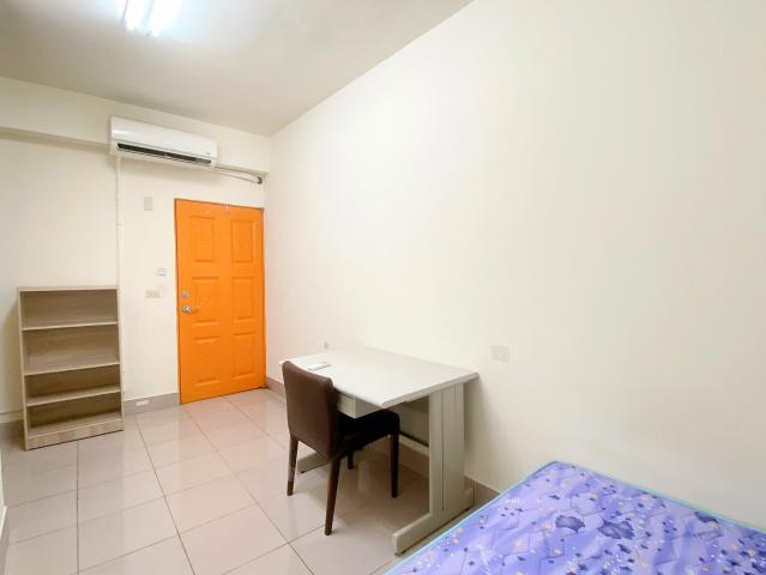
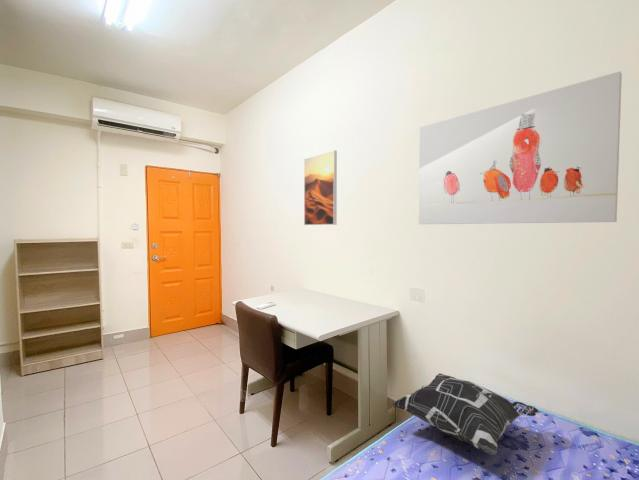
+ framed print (319, 190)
+ wall art (498, 165)
+ decorative pillow (463, 406)
